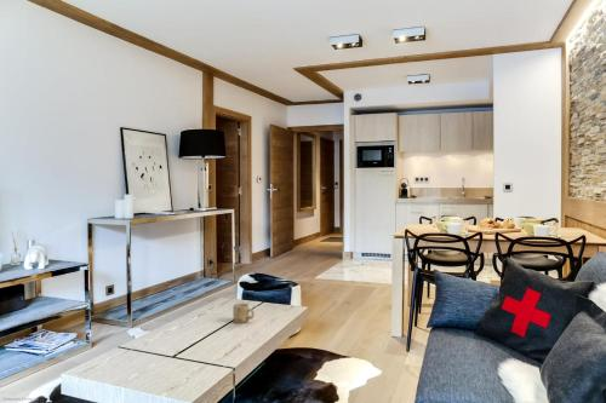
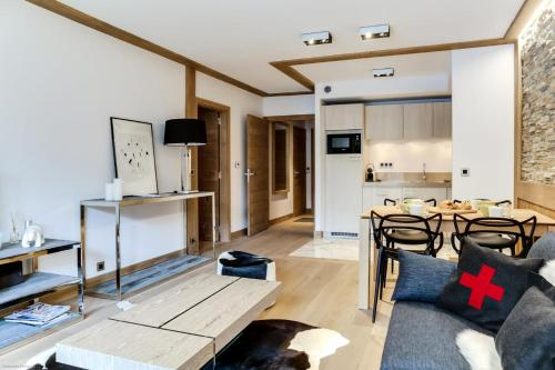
- mug (244, 312)
